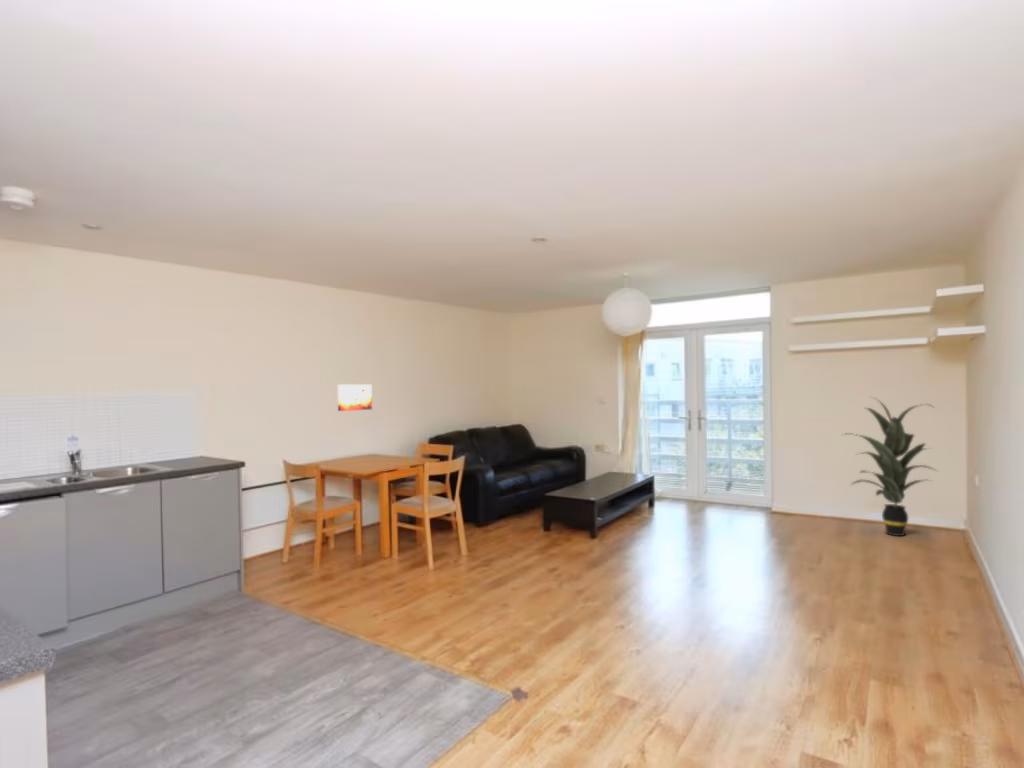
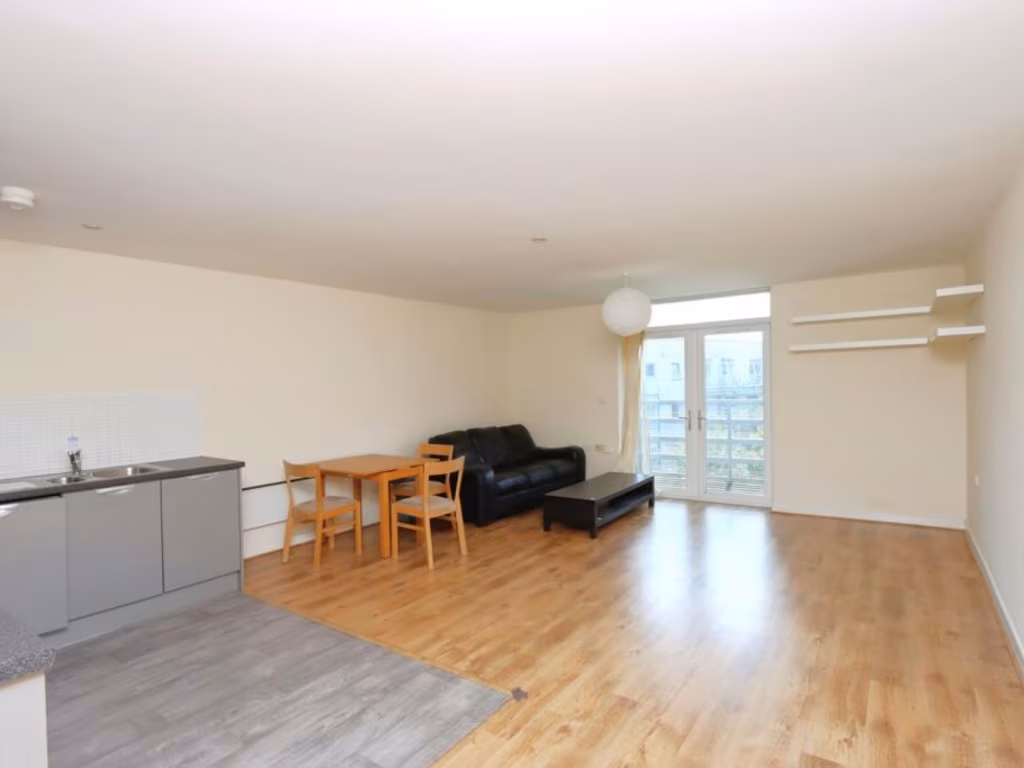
- indoor plant (888, 464)
- wall art (355, 397)
